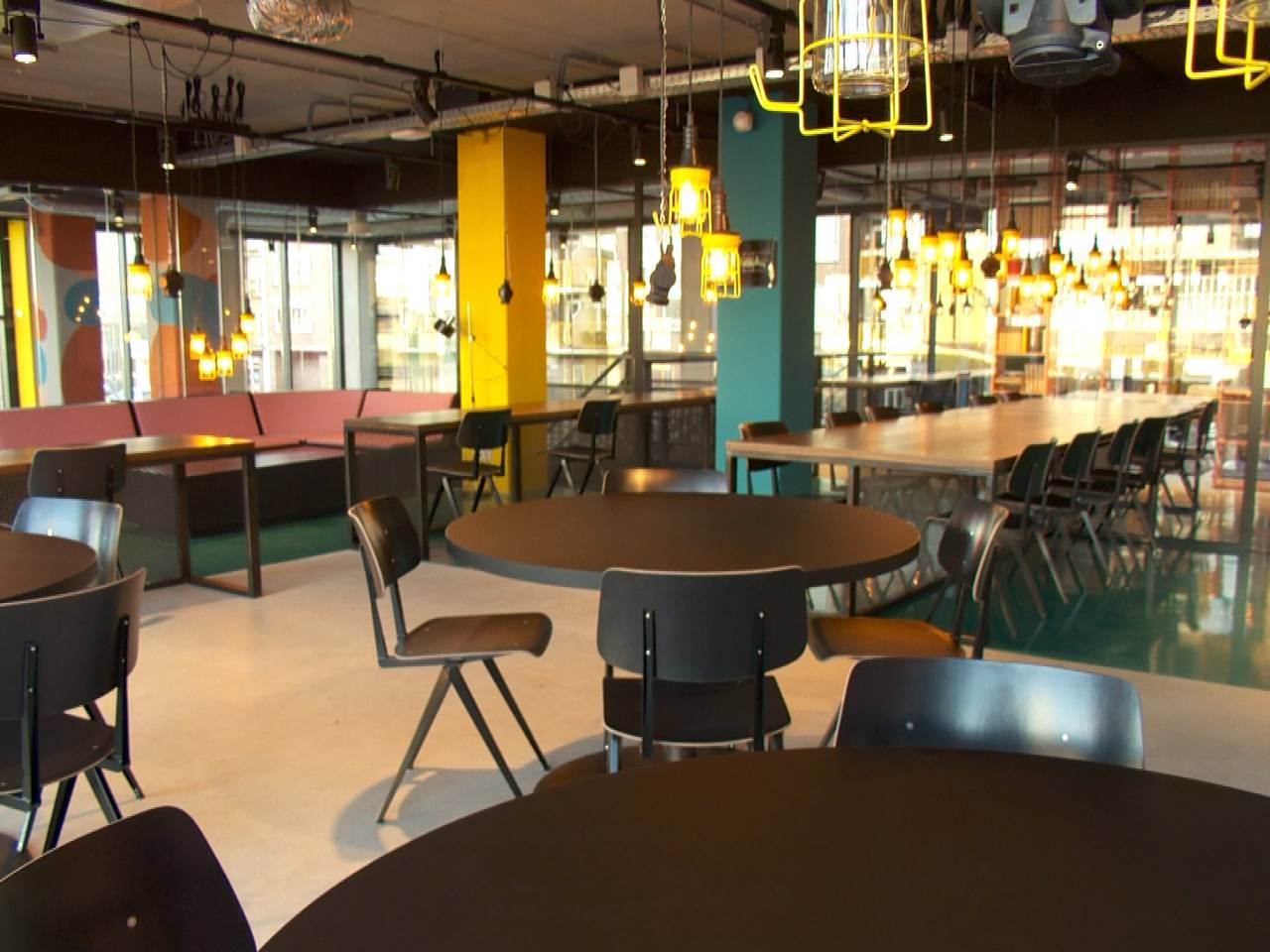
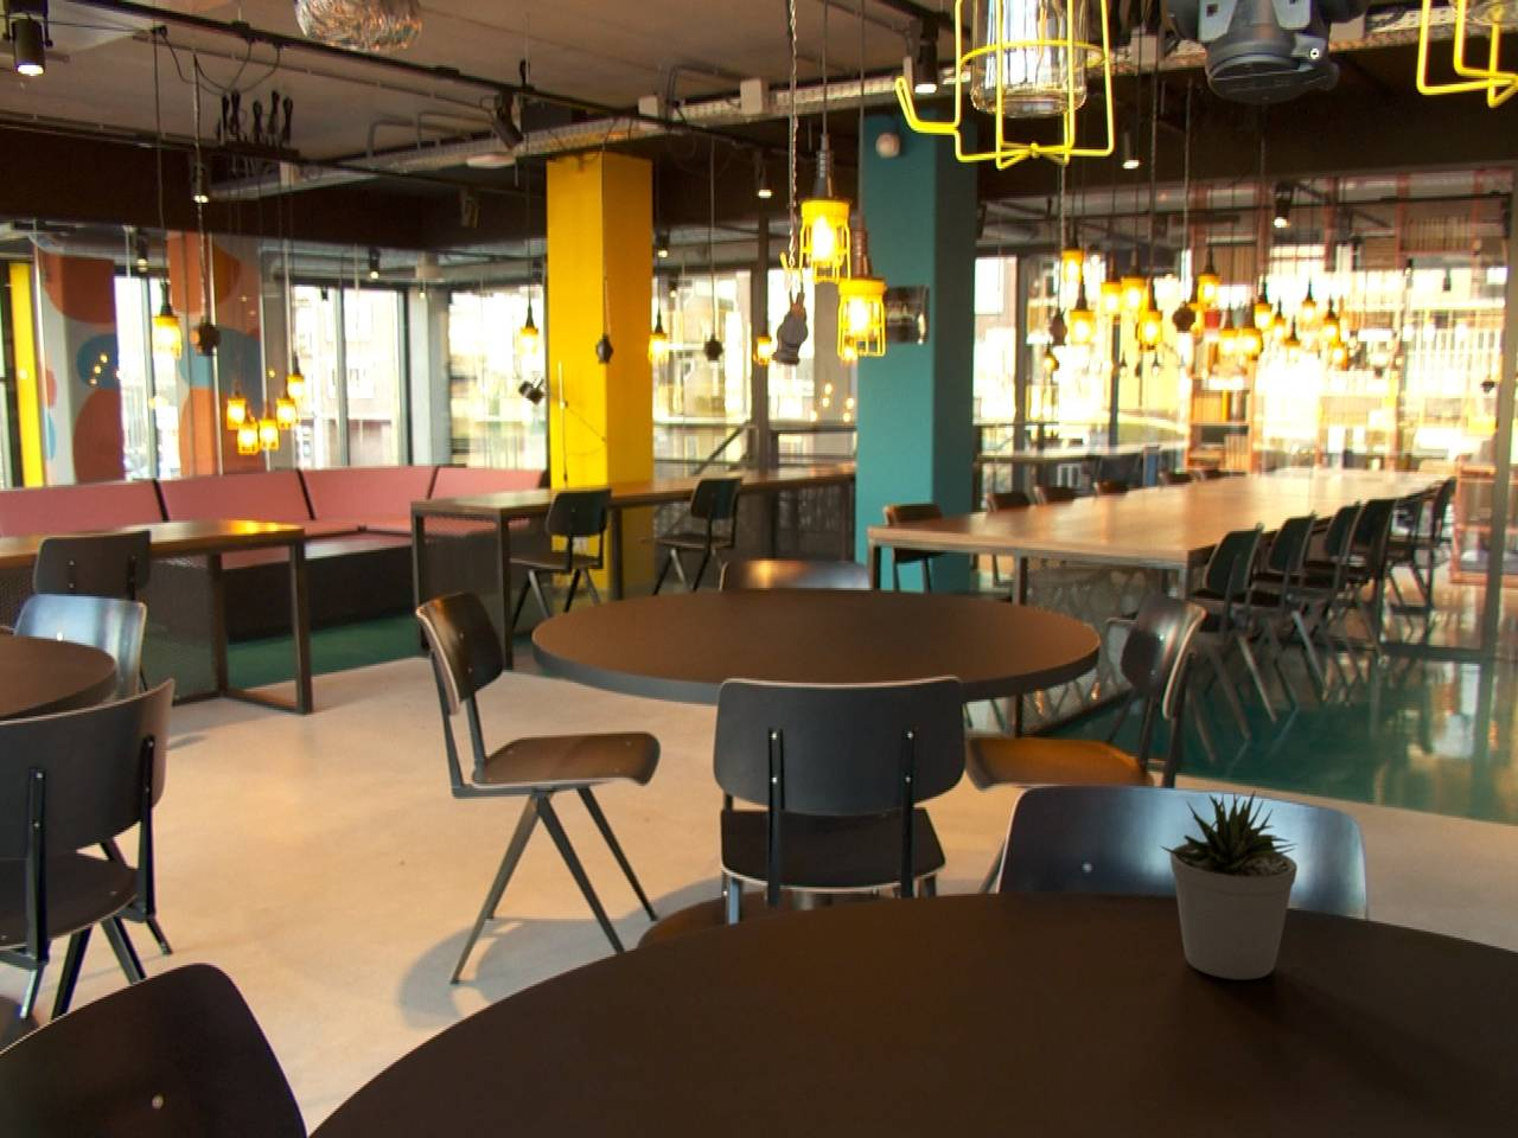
+ potted plant (1228, 874)
